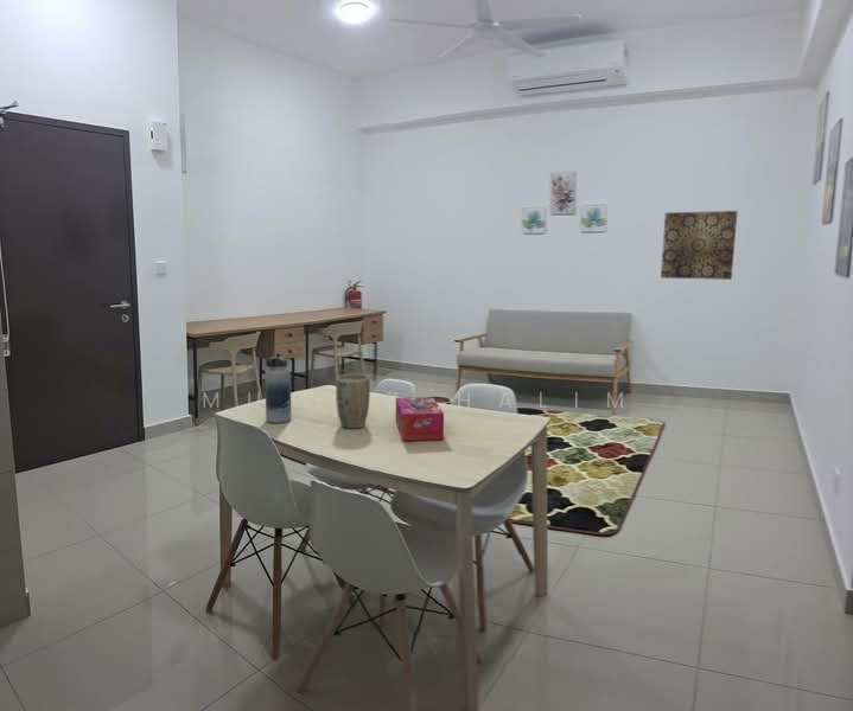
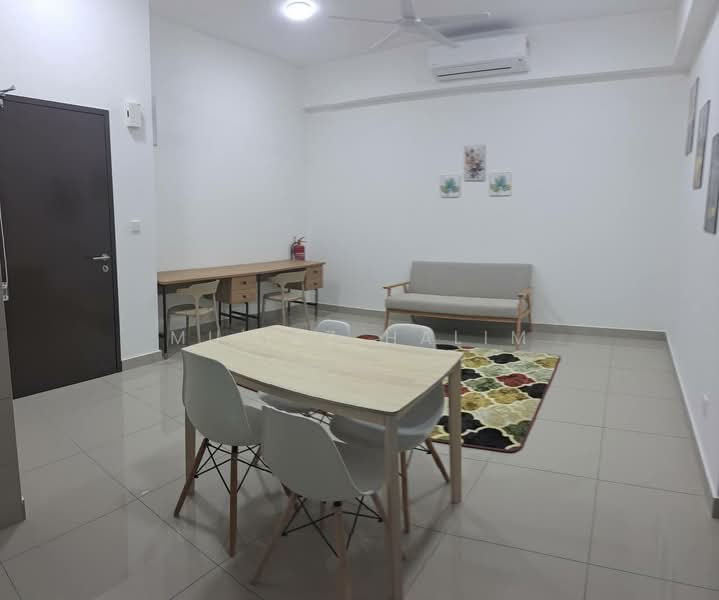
- plant pot (352, 401)
- water bottle (276, 386)
- tissue box (418, 417)
- wall art (698, 245)
